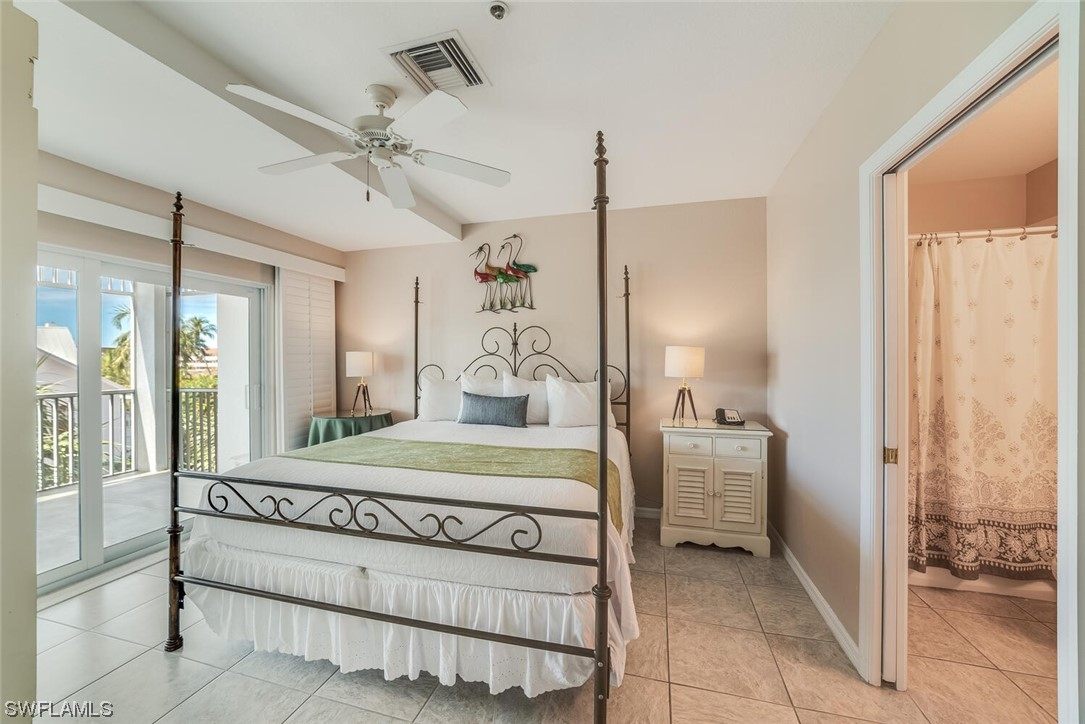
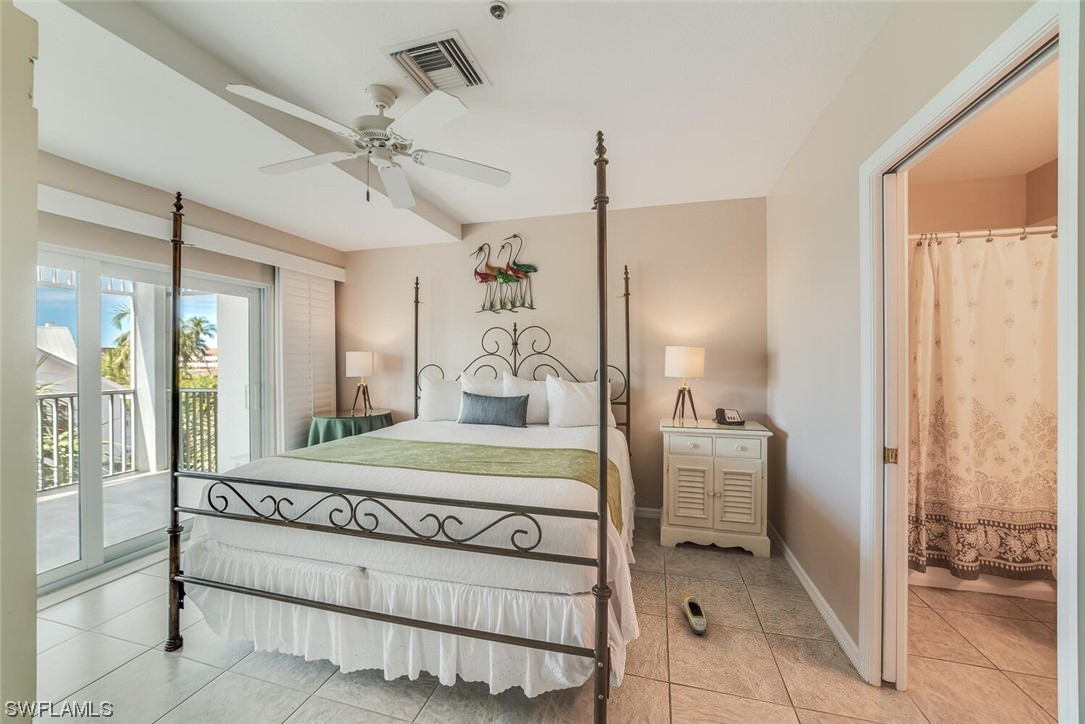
+ shoe (694, 608)
